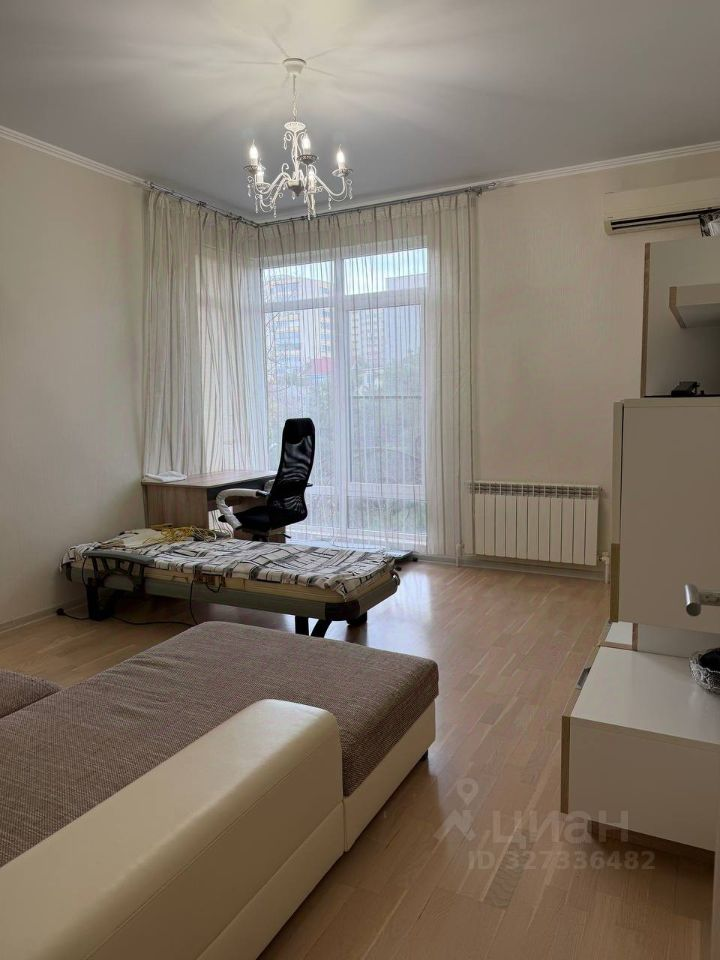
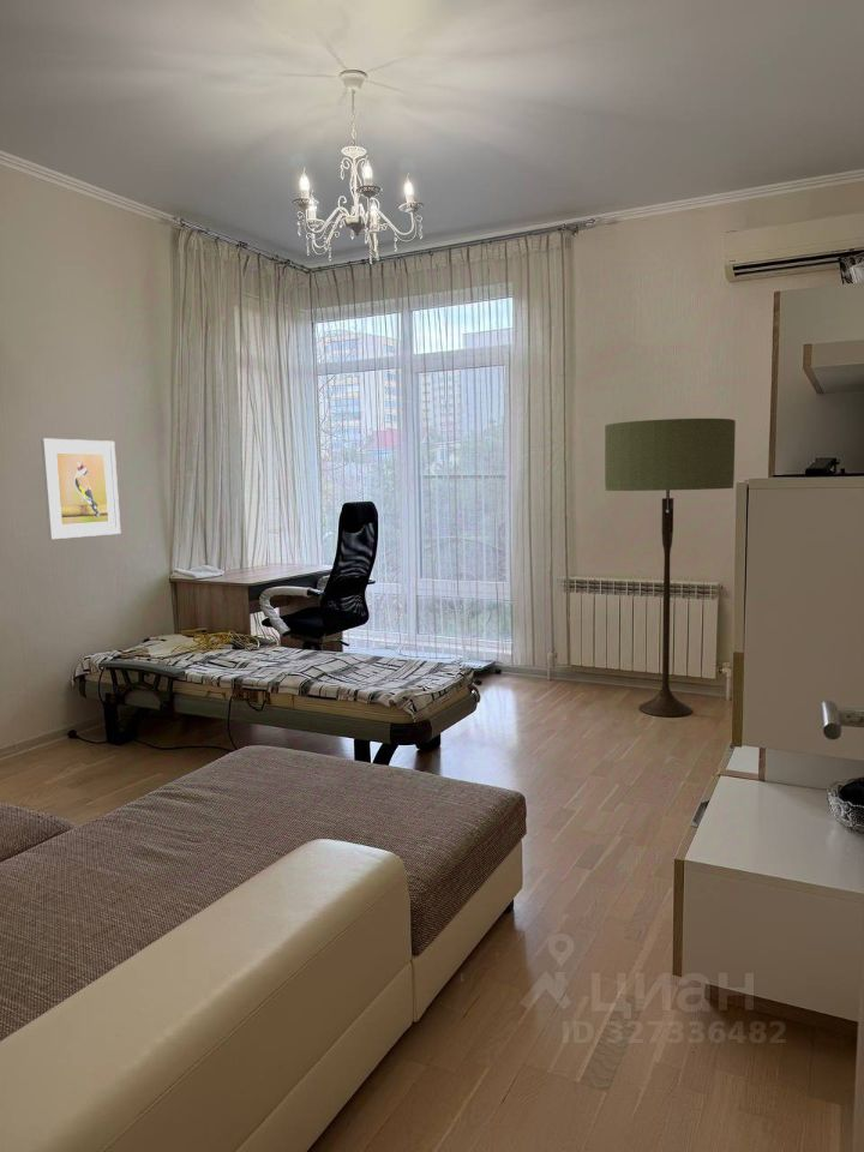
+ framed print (82, 488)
+ floor lamp (666, 568)
